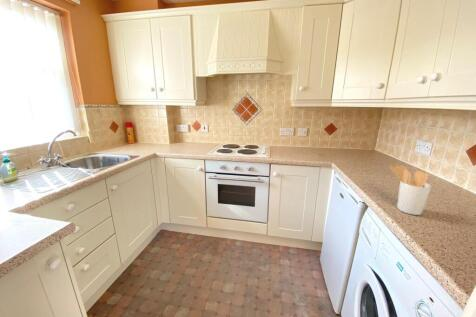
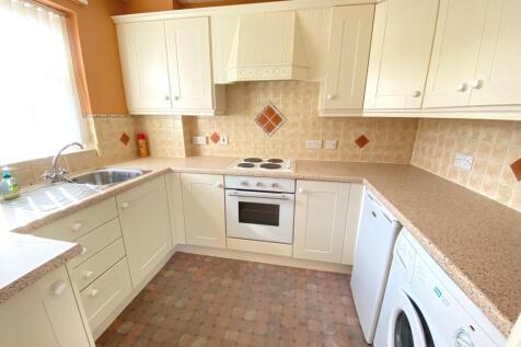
- utensil holder (407, 188)
